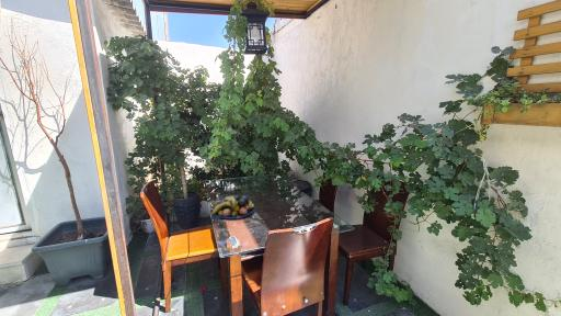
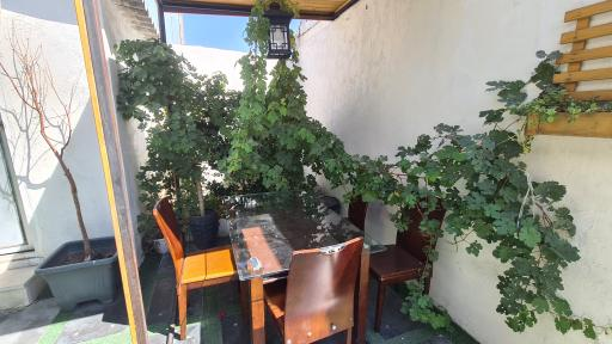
- fruit bowl (233, 203)
